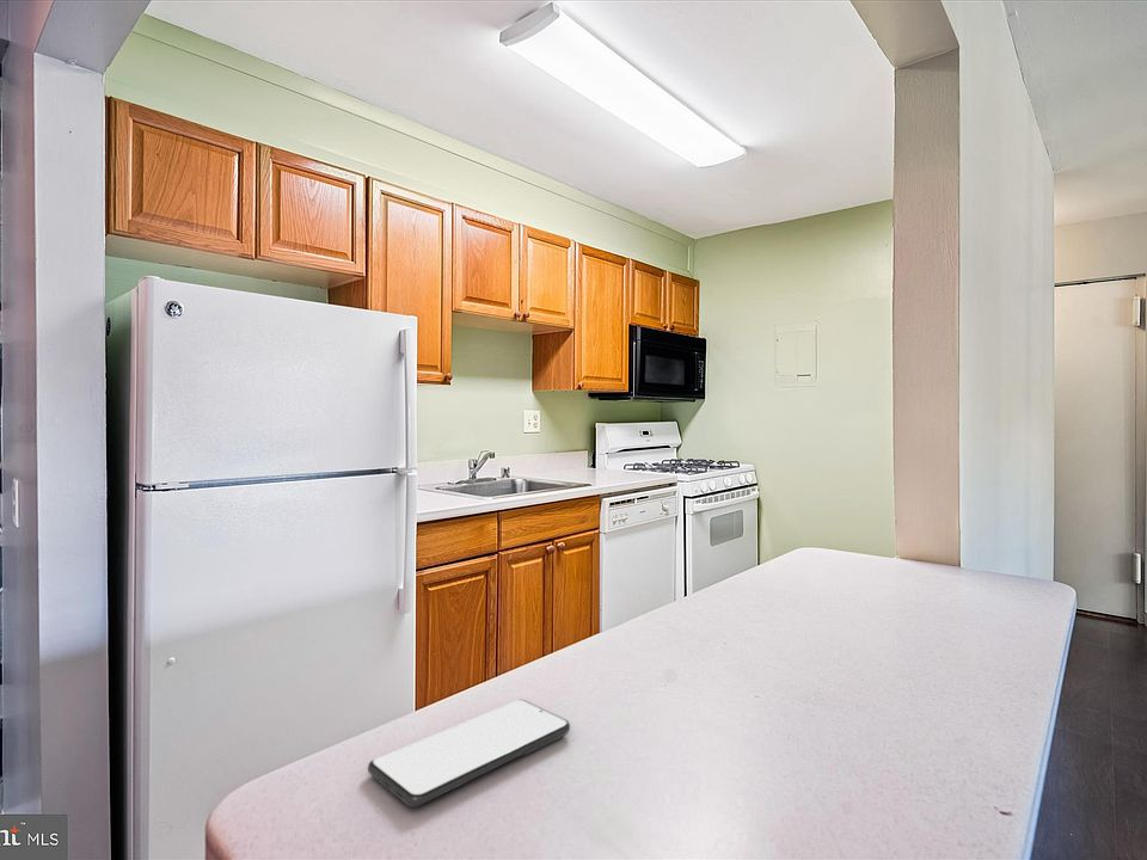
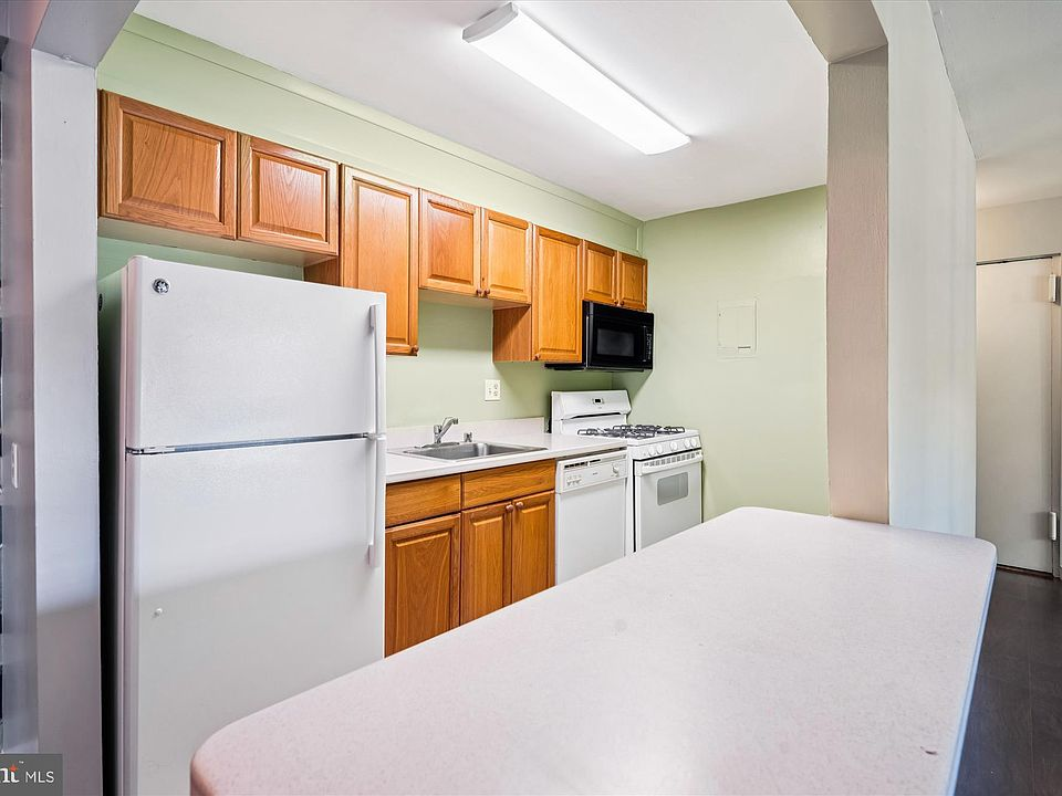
- smartphone (474, 745)
